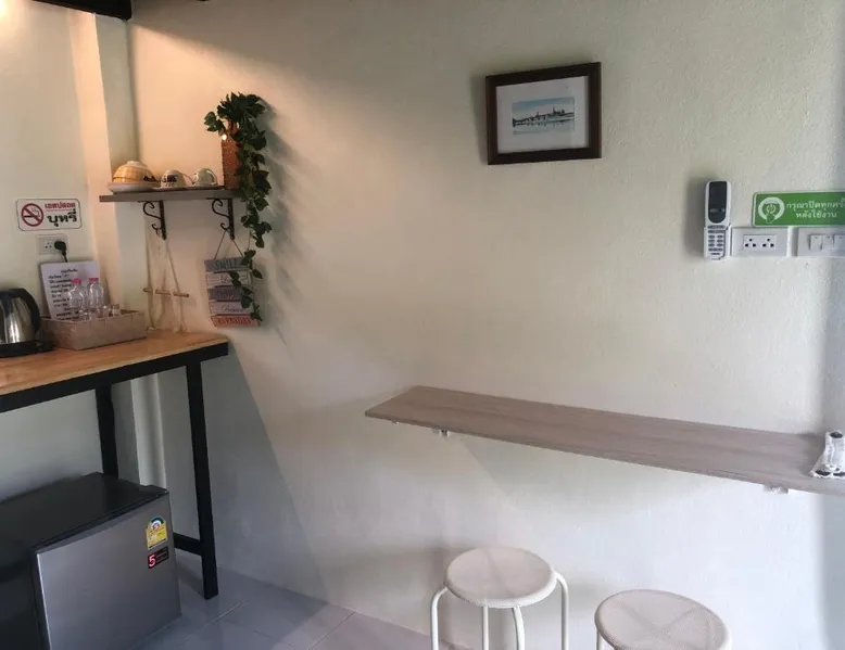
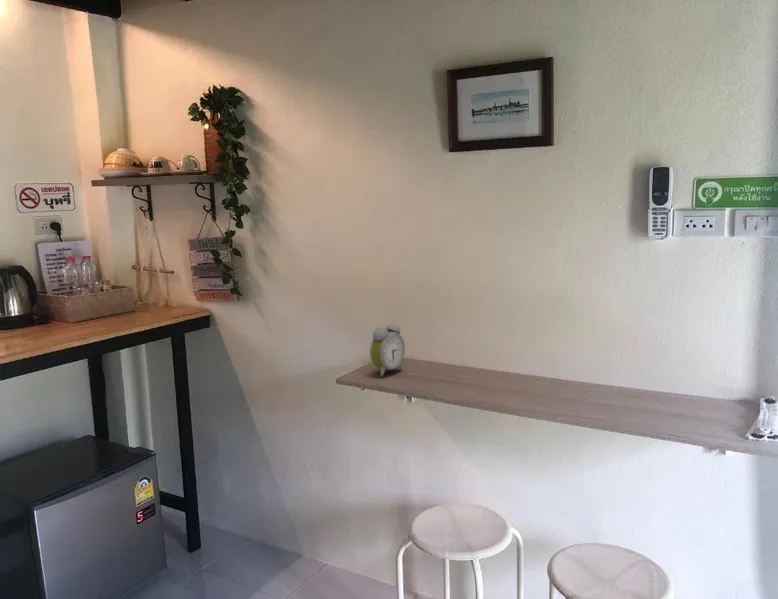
+ alarm clock (385, 349)
